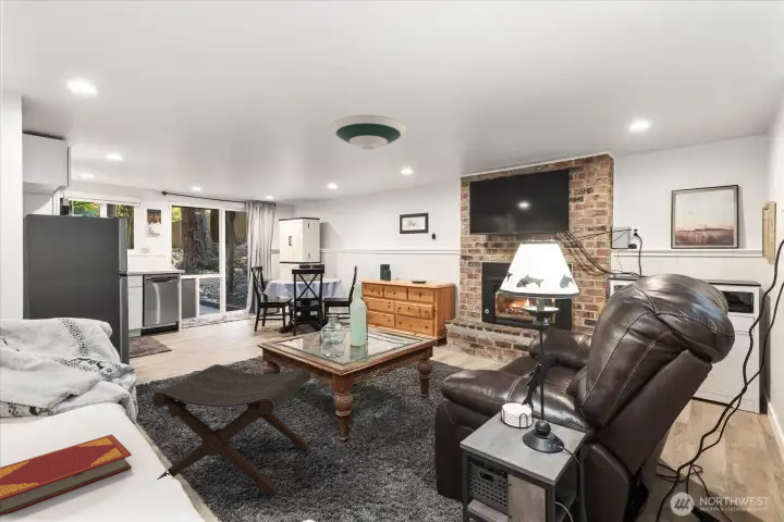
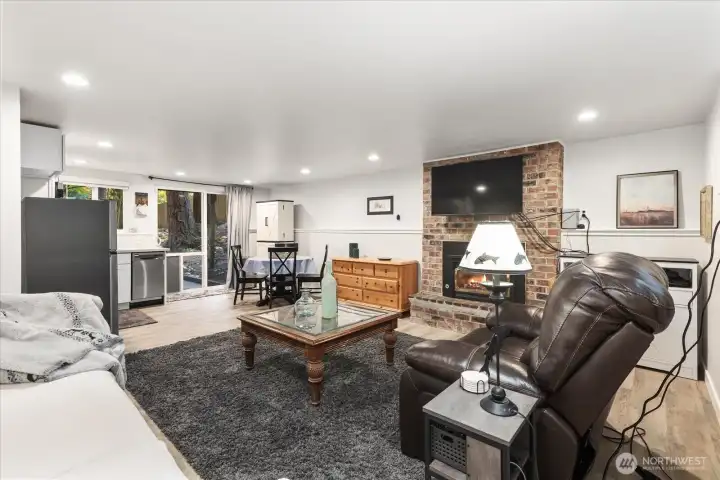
- hardback book (59, 470)
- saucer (368, 138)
- footstool (238, 421)
